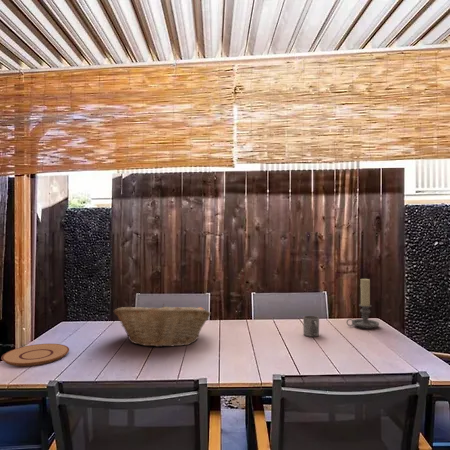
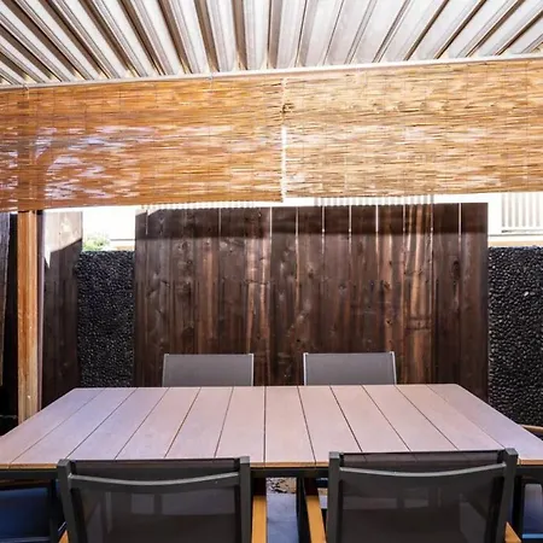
- candle holder (362, 302)
- plate (36, 354)
- fruit basket (162, 320)
- mug (312, 326)
